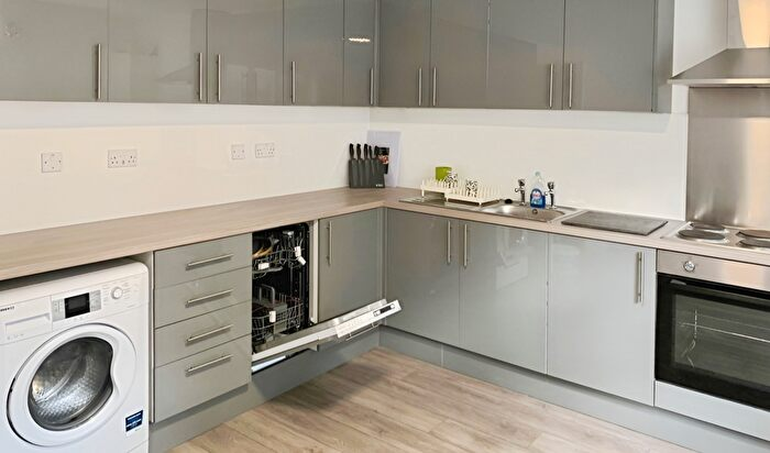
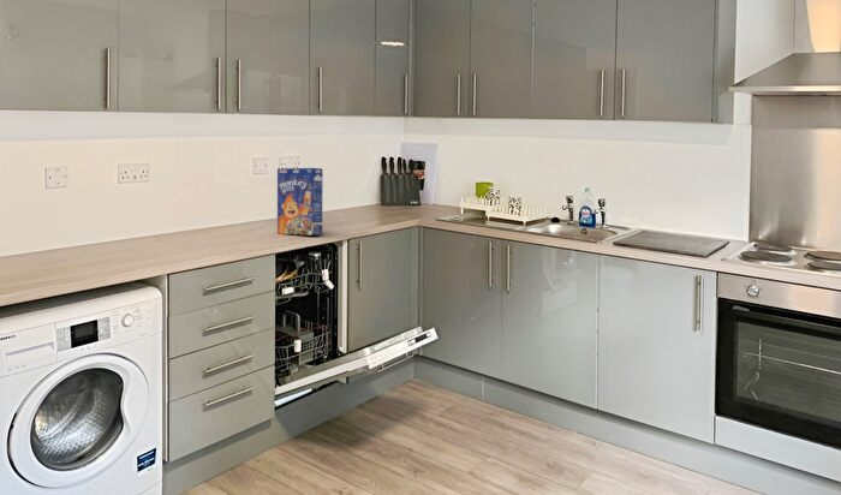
+ cereal box (299, 201)
